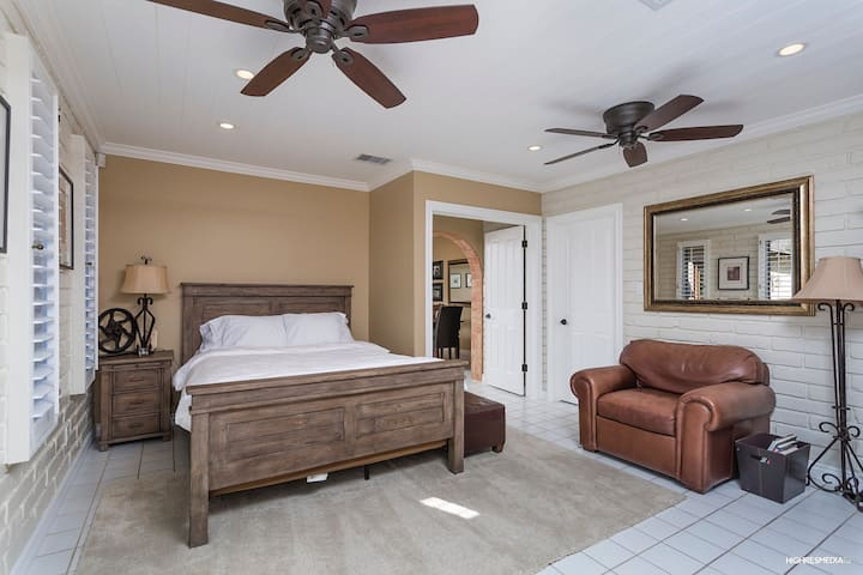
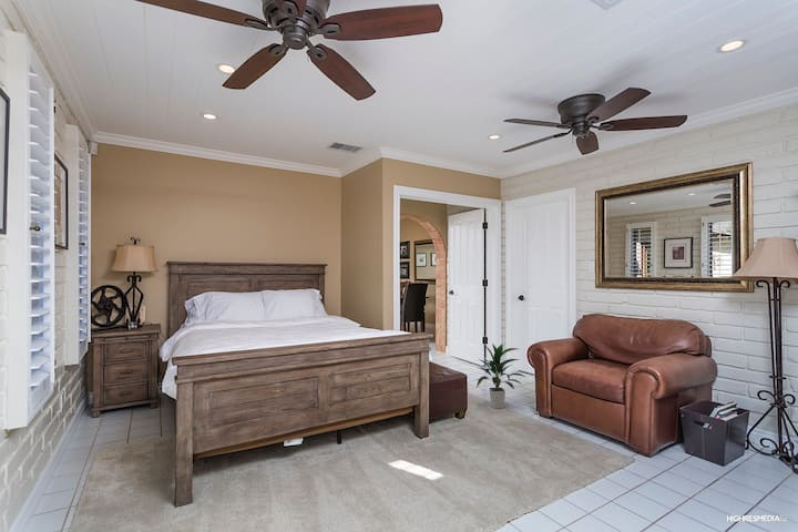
+ indoor plant (498, 374)
